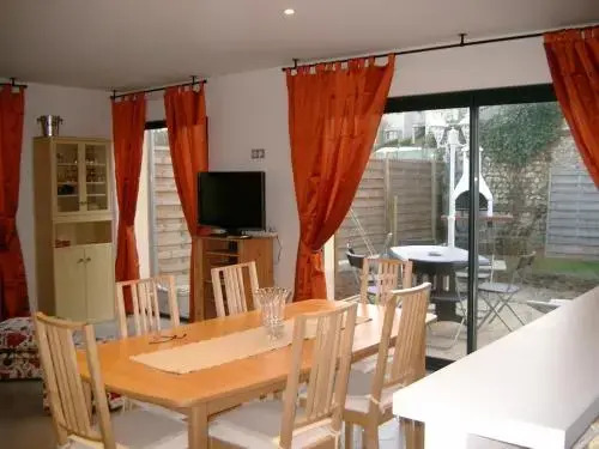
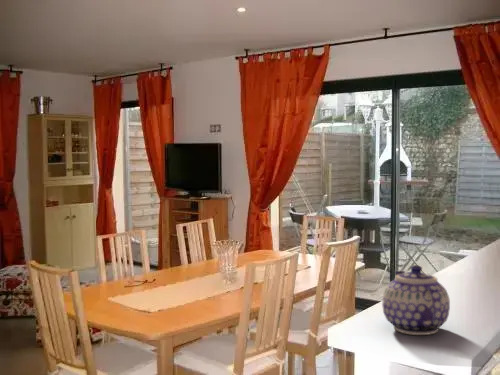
+ teapot (415, 296)
